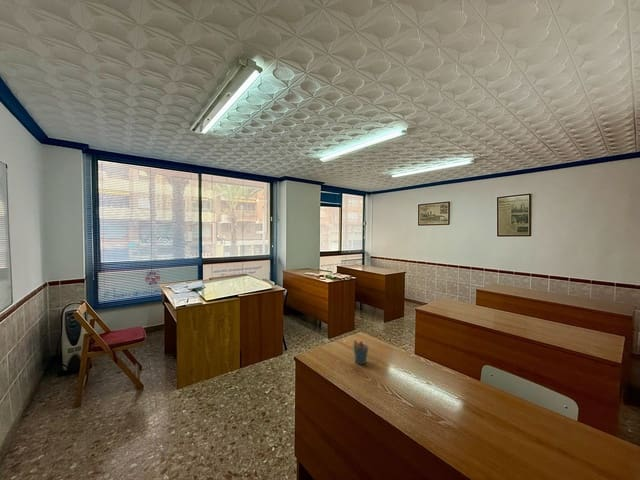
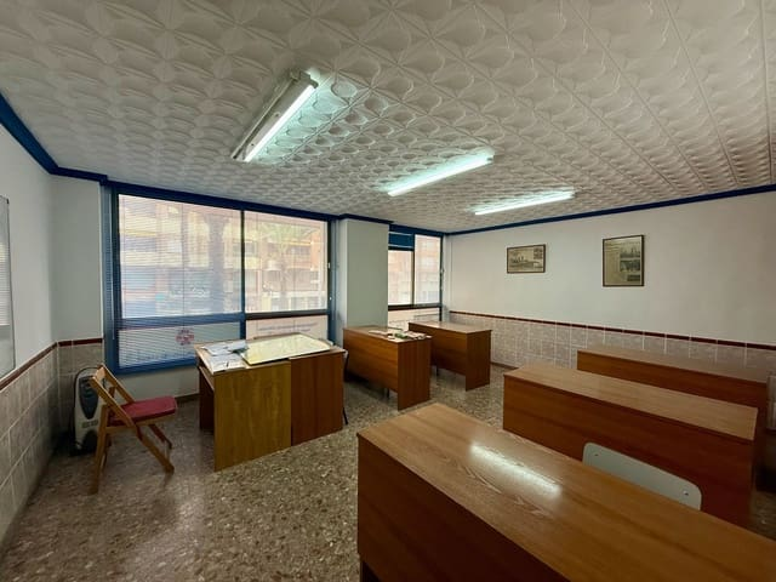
- pen holder (360, 350)
